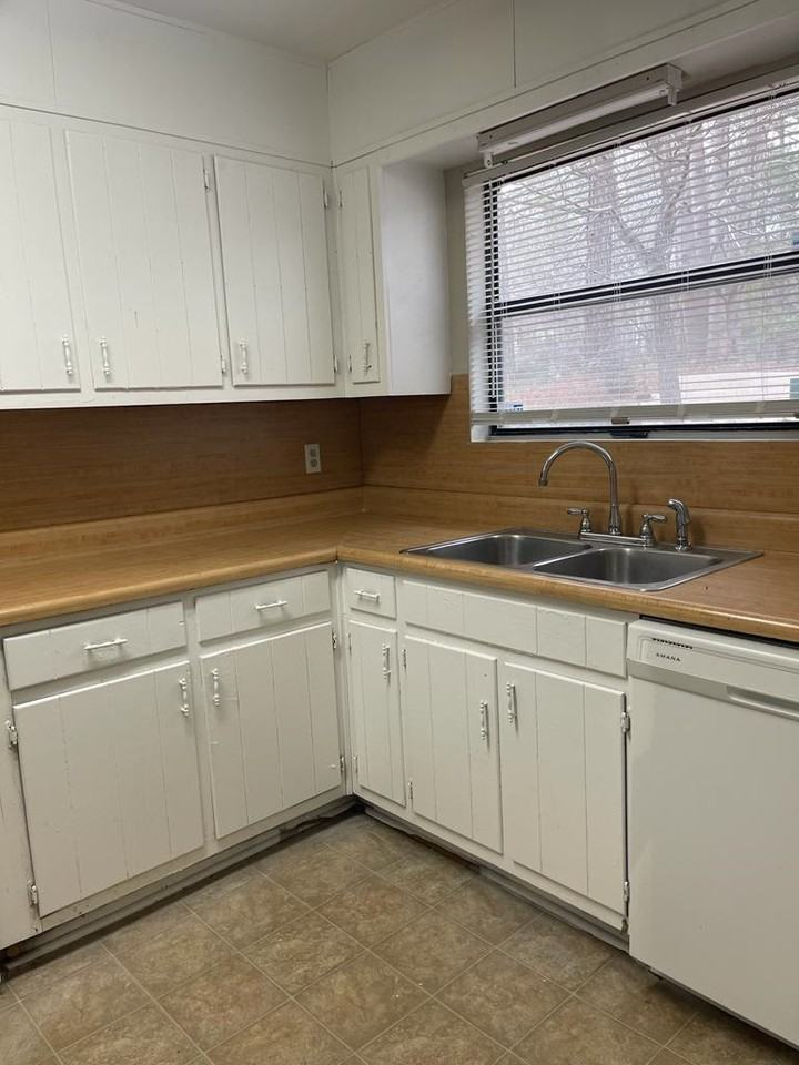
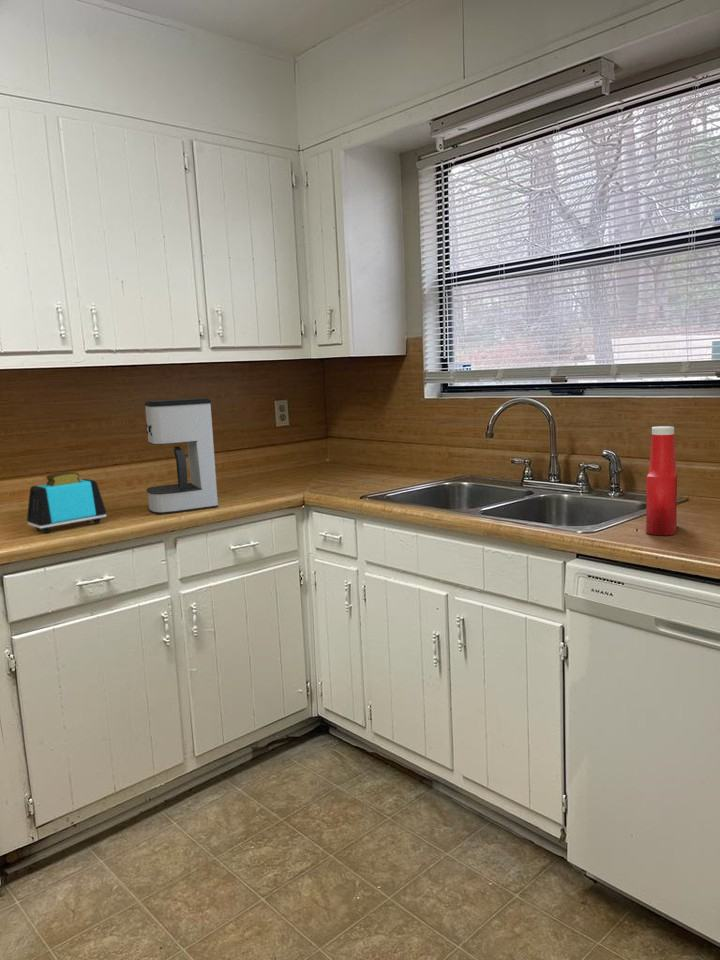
+ coffee maker (177, 454)
+ toaster (65, 499)
+ soap bottle (662, 478)
